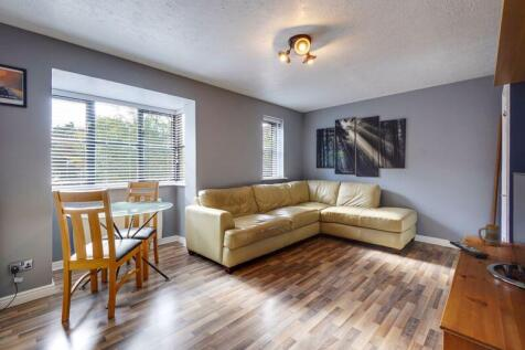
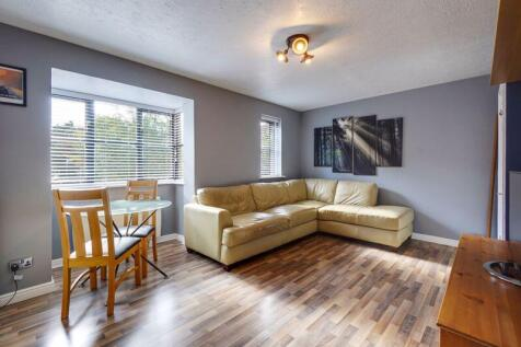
- remote control (467, 248)
- mug (489, 234)
